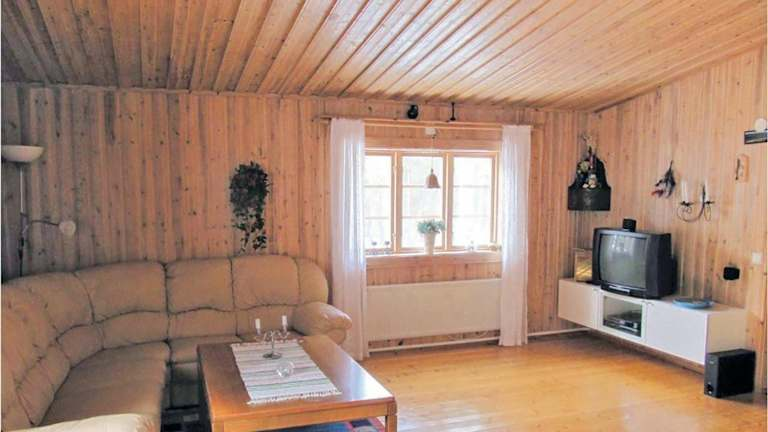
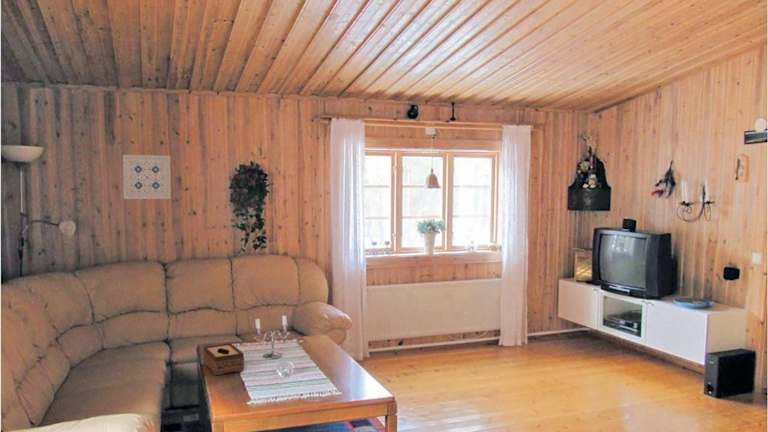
+ wall art (147, 177)
+ tissue box (223, 358)
